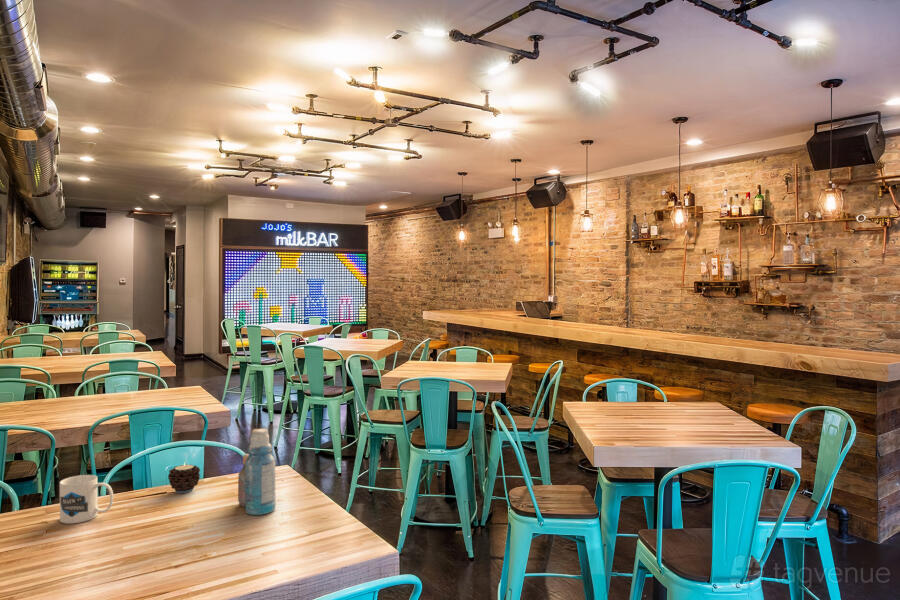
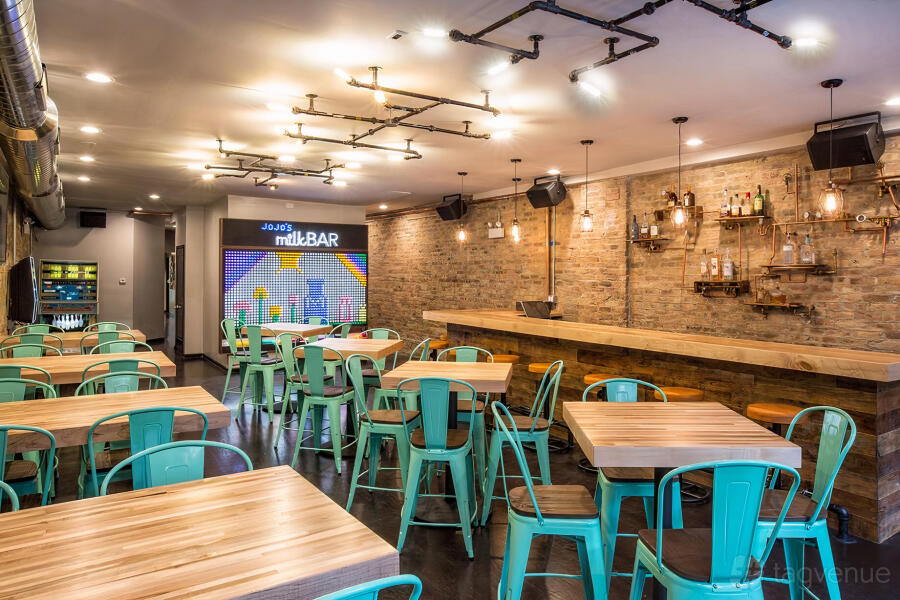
- mug (84, 498)
- candle (184, 476)
- bottle (255, 467)
